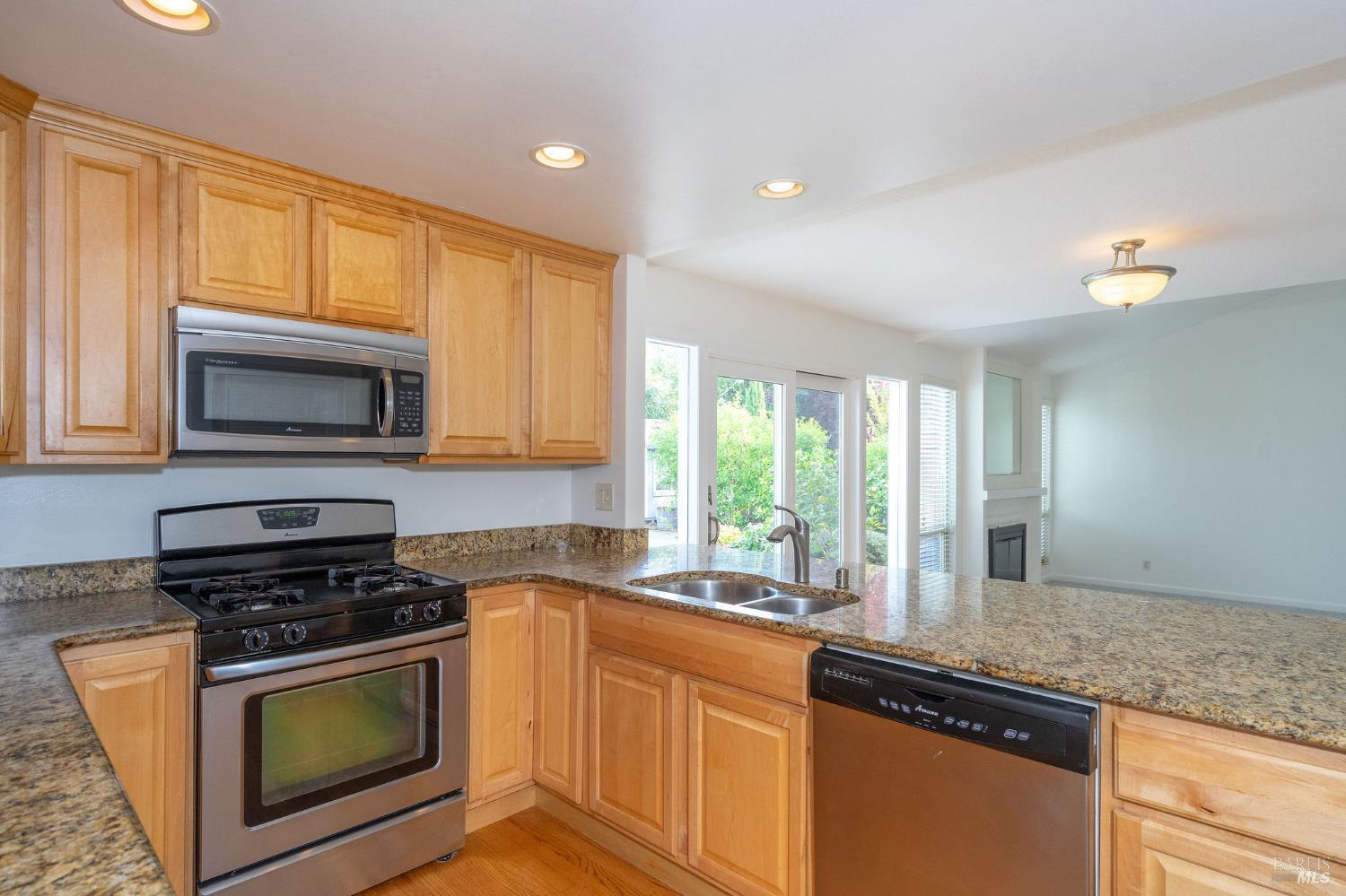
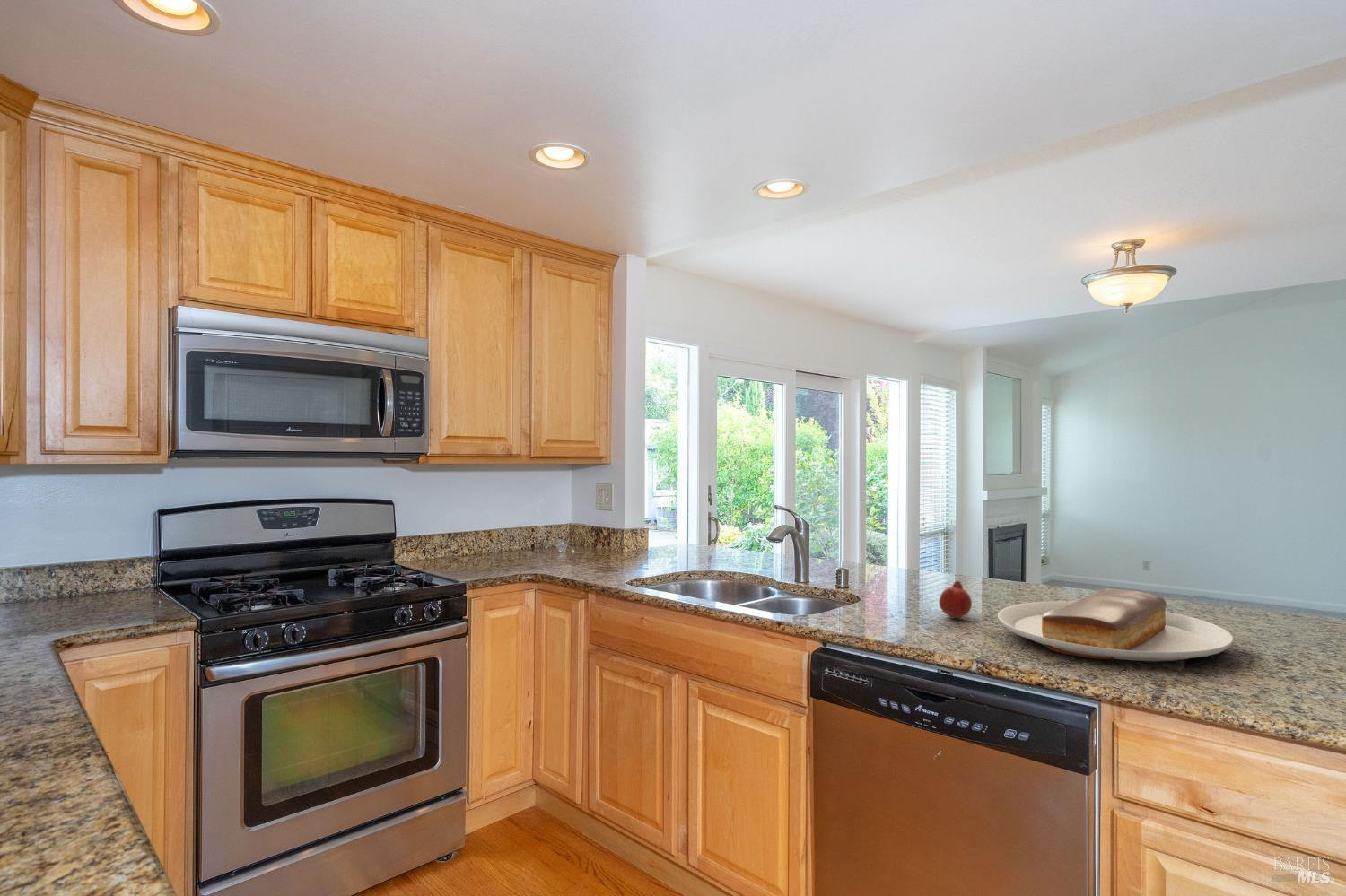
+ fruit (955, 599)
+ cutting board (1107, 620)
